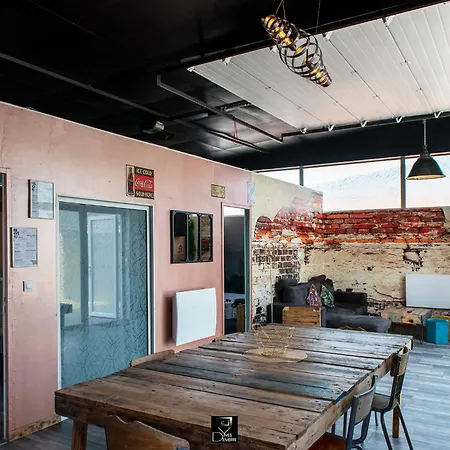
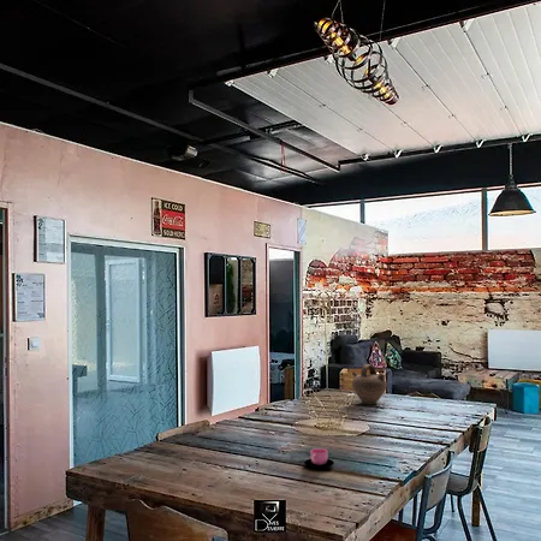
+ cup (319, 458)
+ jug (368, 384)
